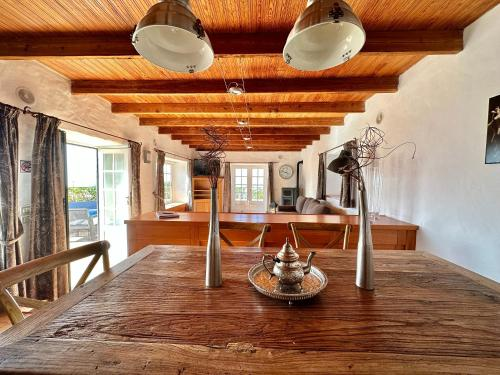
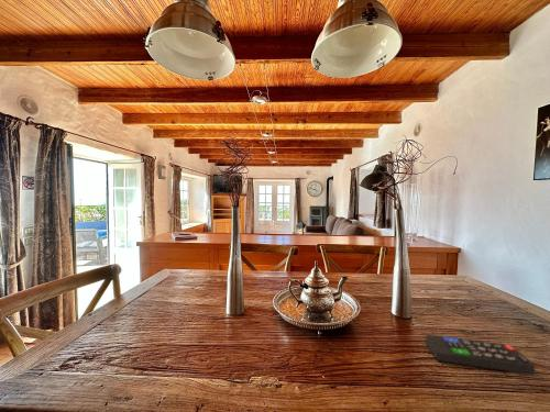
+ remote control (474, 352)
